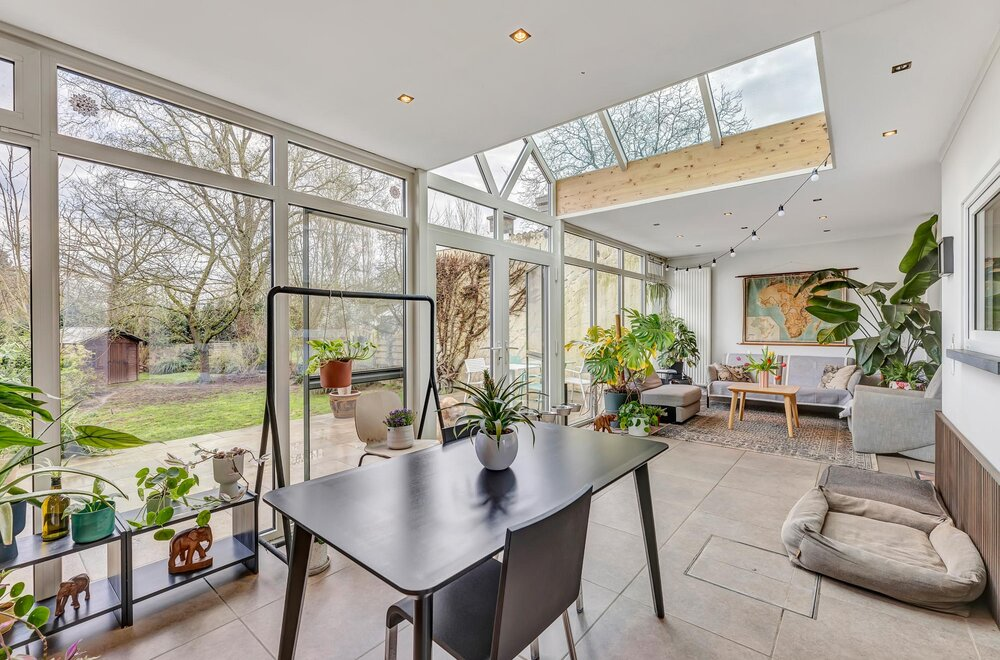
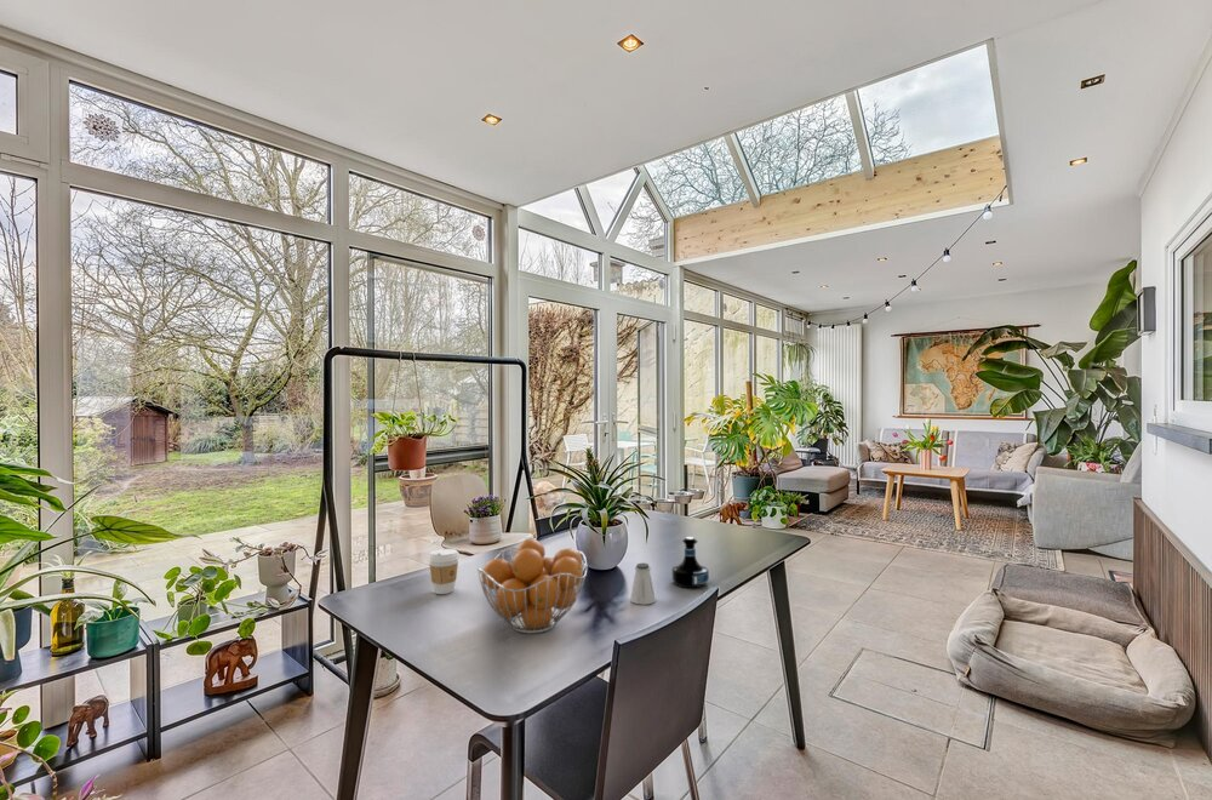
+ fruit basket (533, 583)
+ tequila bottle (690, 560)
+ saltshaker (642, 582)
+ coffee cup (444, 570)
